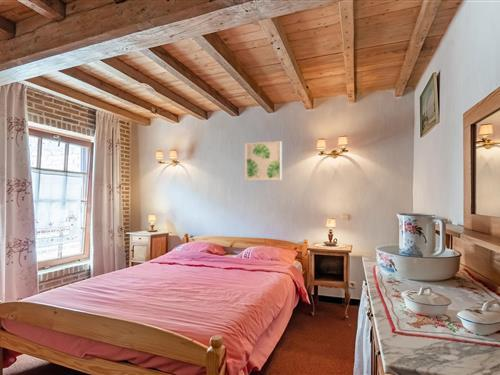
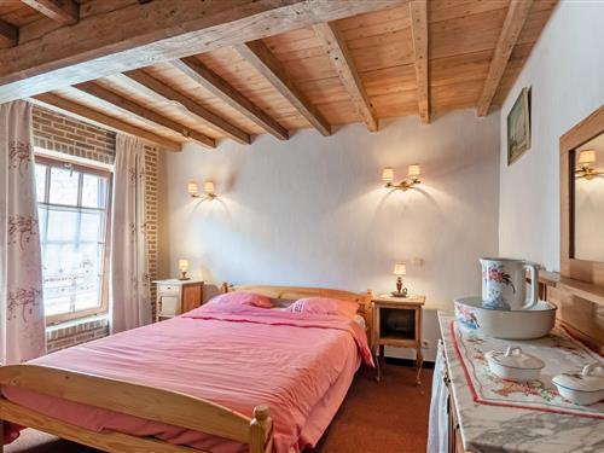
- wall art (263, 161)
